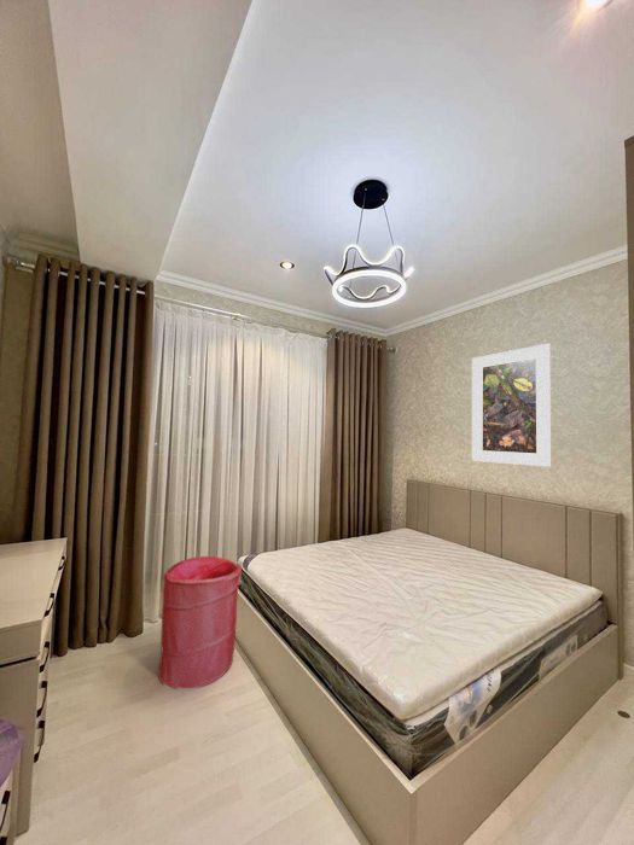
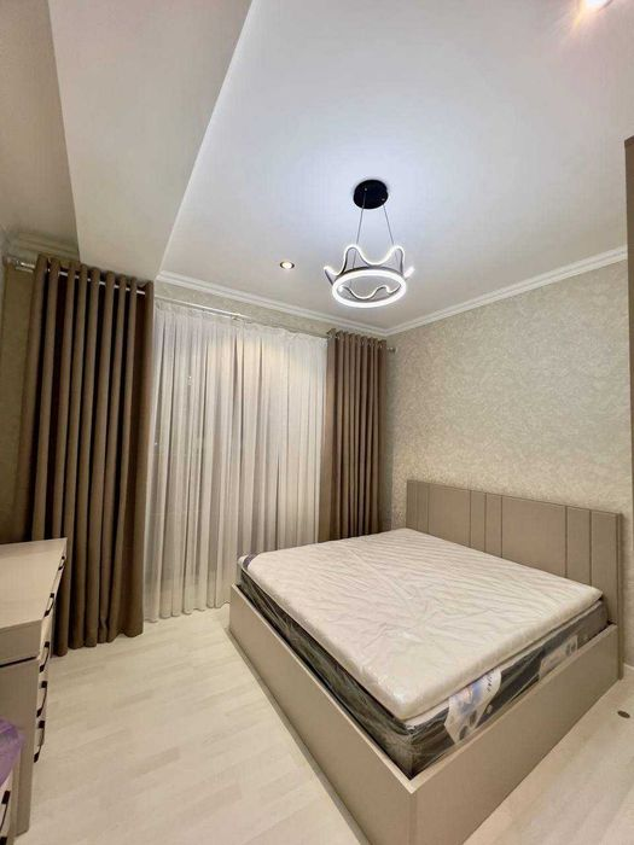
- laundry hamper (202, 613)
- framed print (507, 407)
